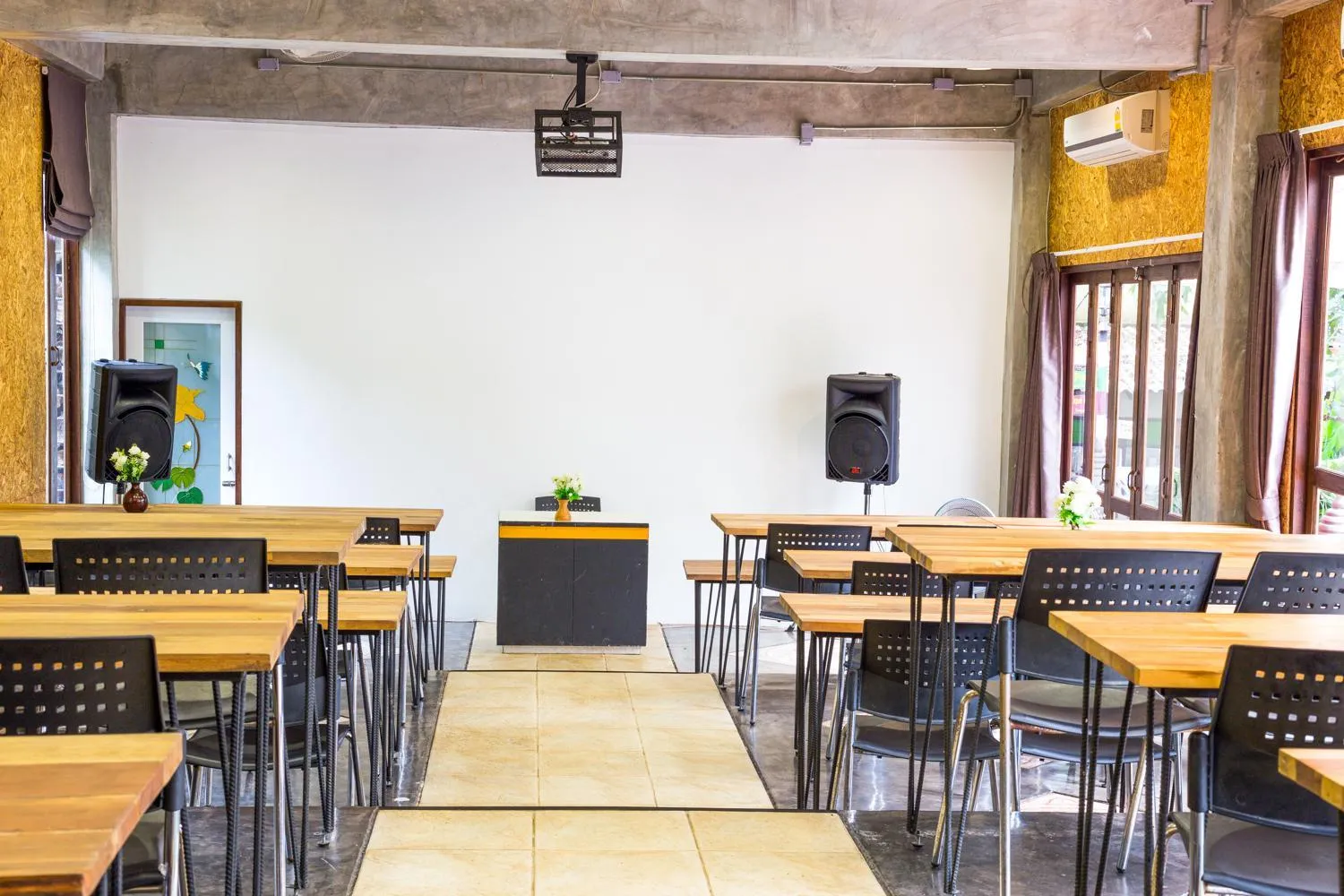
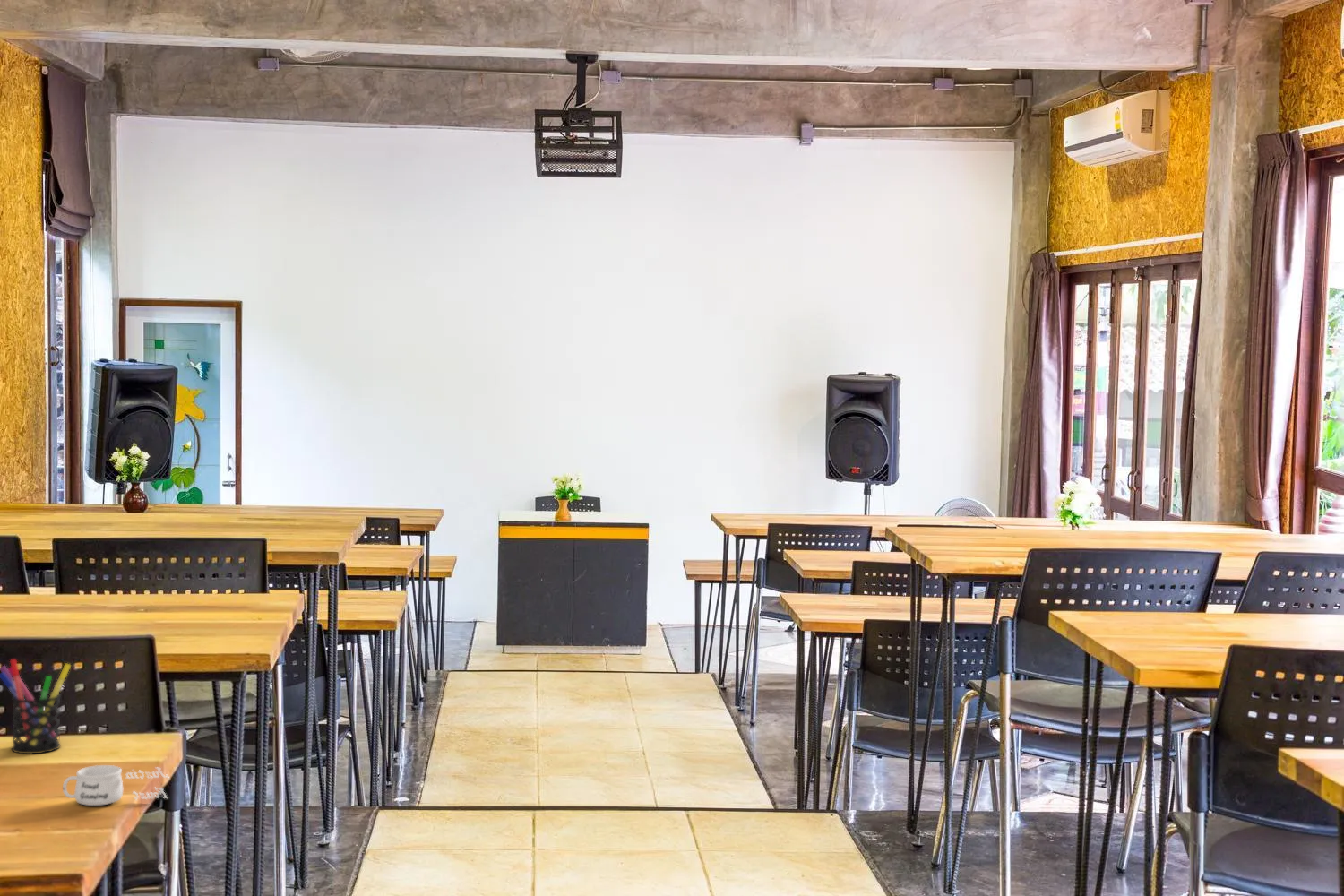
+ mug (116, 784)
+ pen holder (36, 703)
